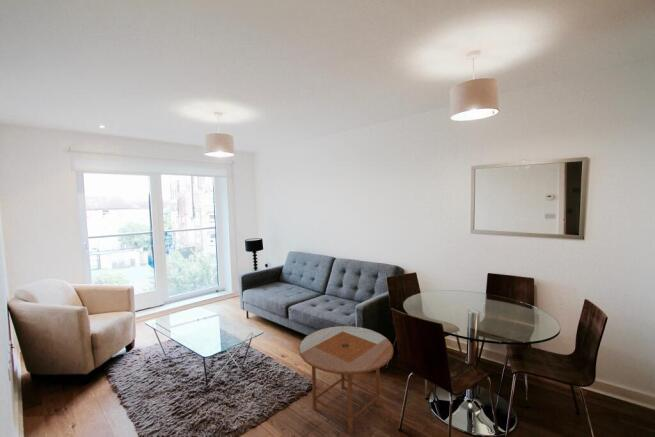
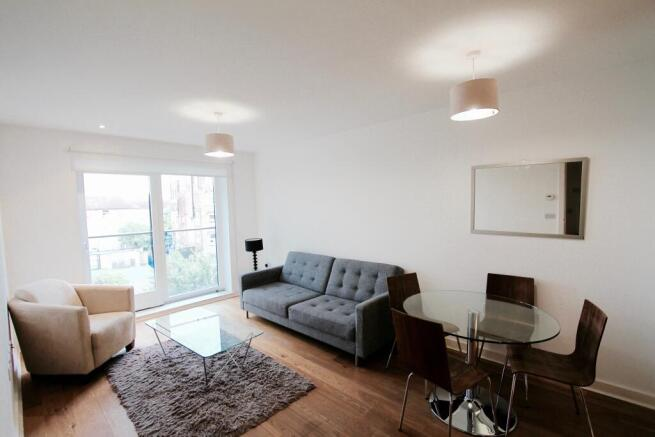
- side table (344, 377)
